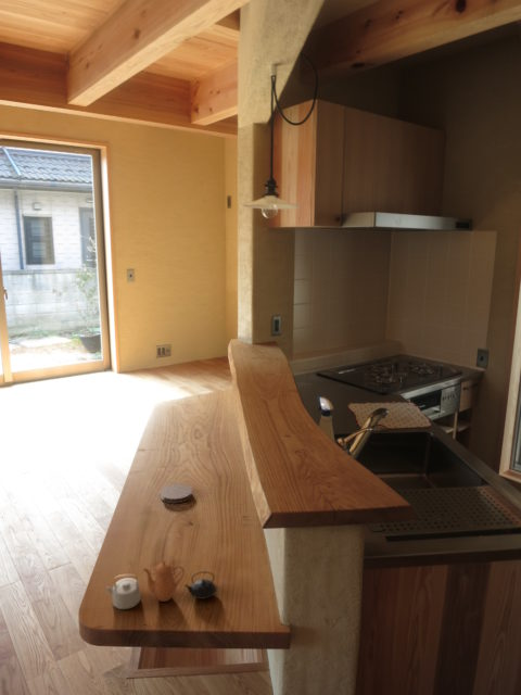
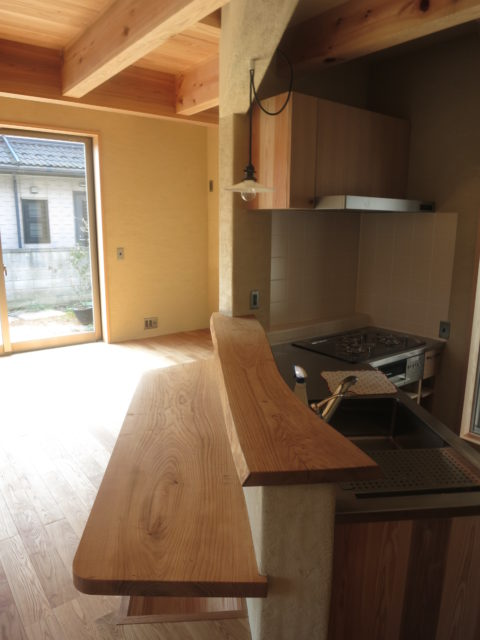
- coaster (176, 493)
- teapot (161, 579)
